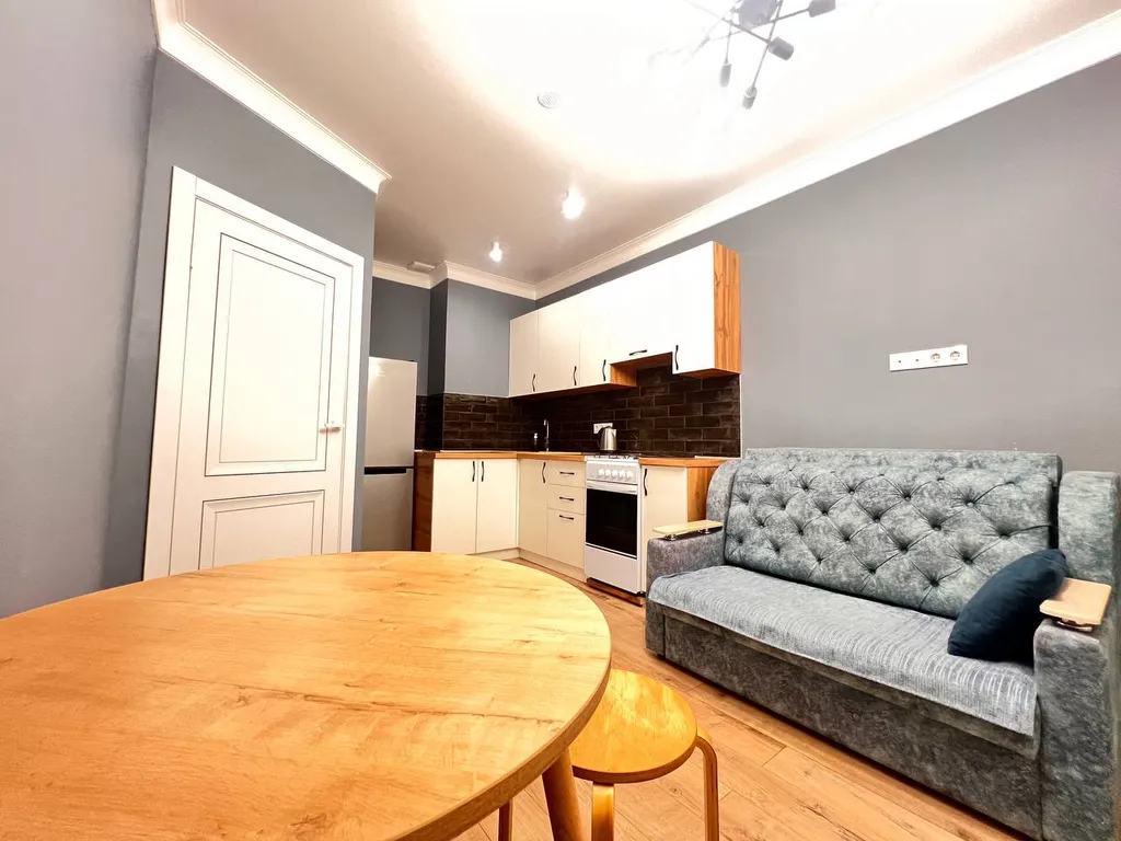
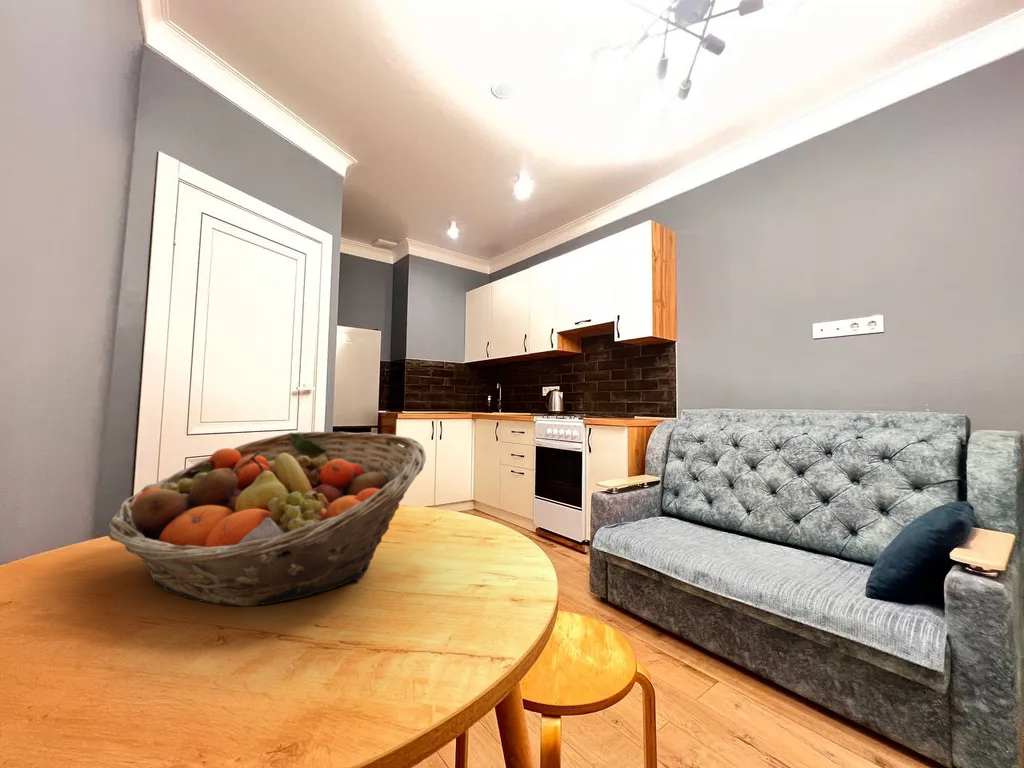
+ fruit basket (284, 498)
